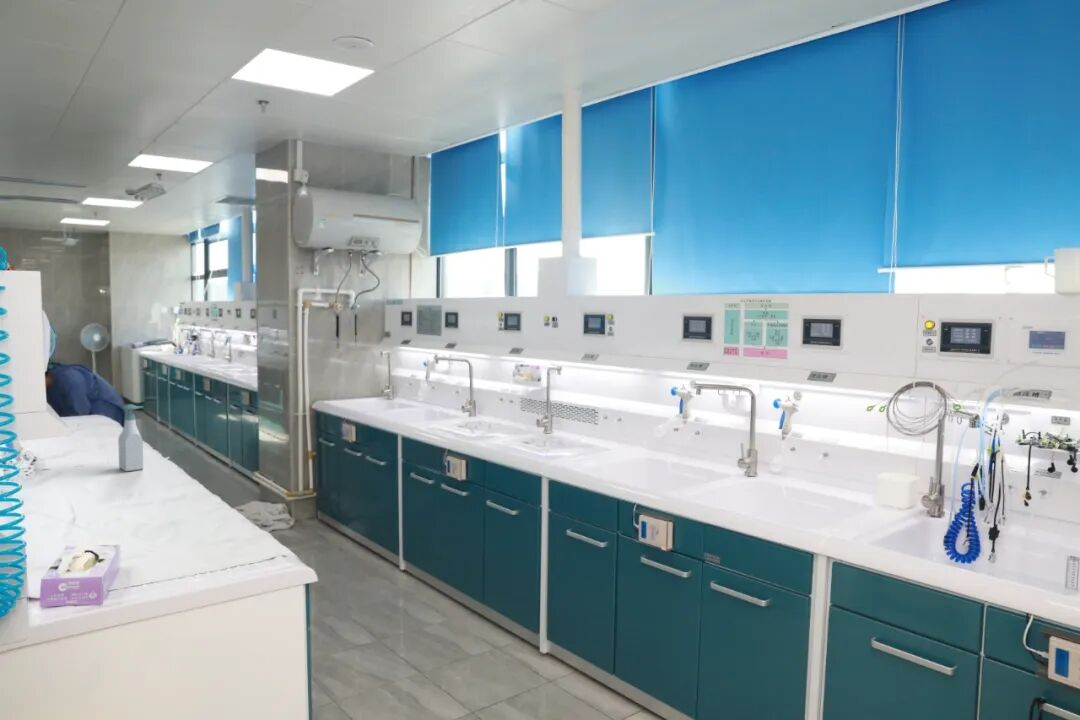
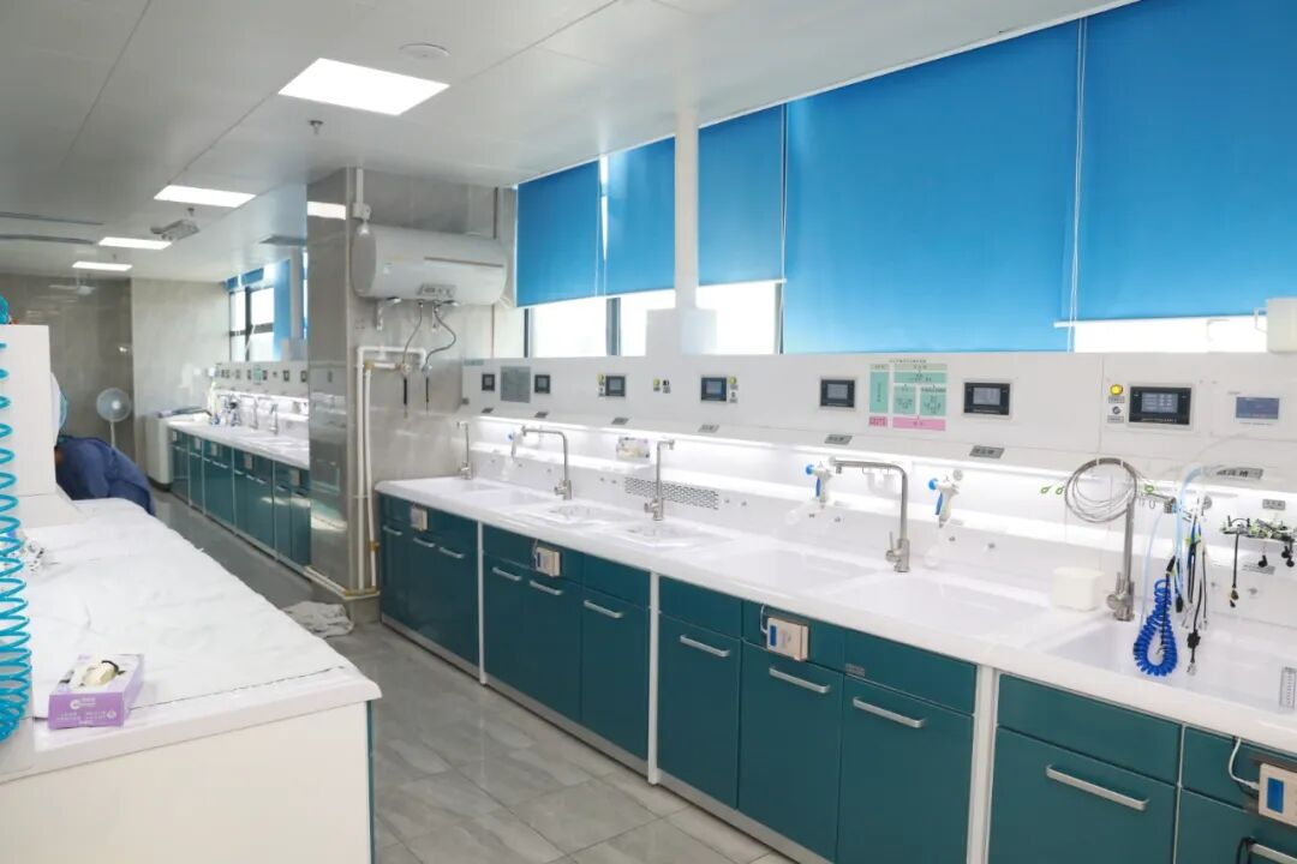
- soap bottle (132, 436)
